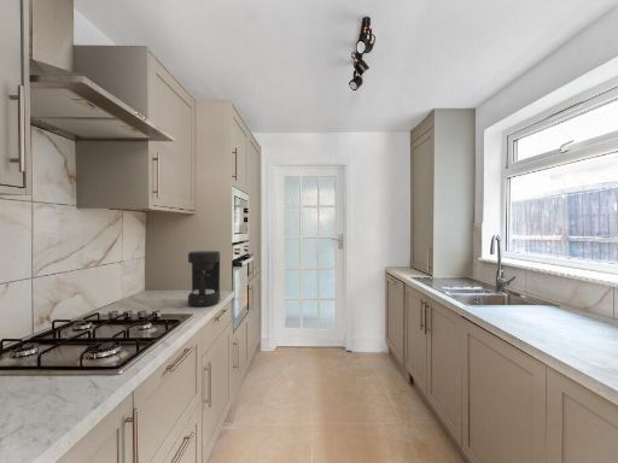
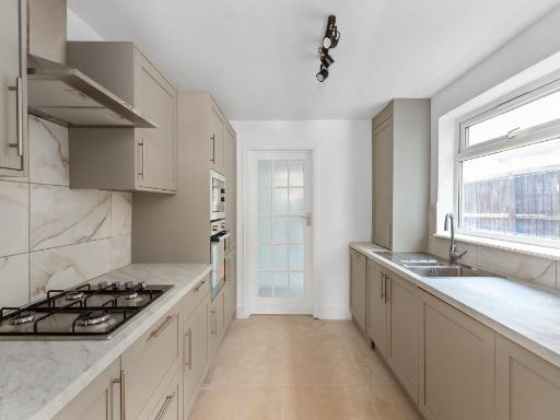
- coffee maker (204, 277)
